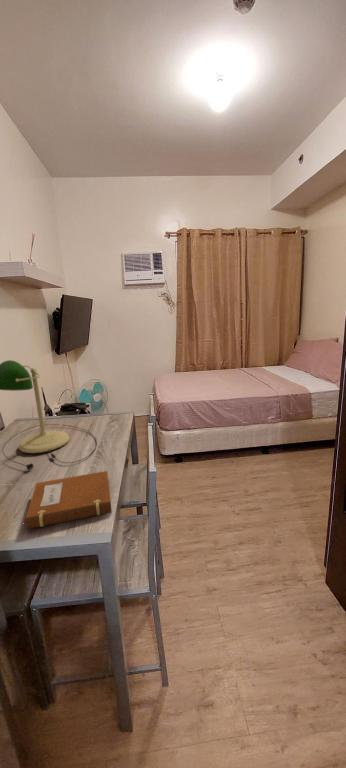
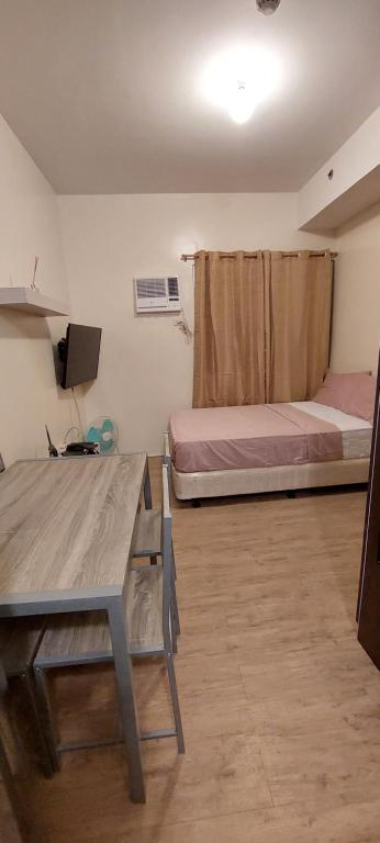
- notebook (69, 497)
- desk lamp (40, 403)
